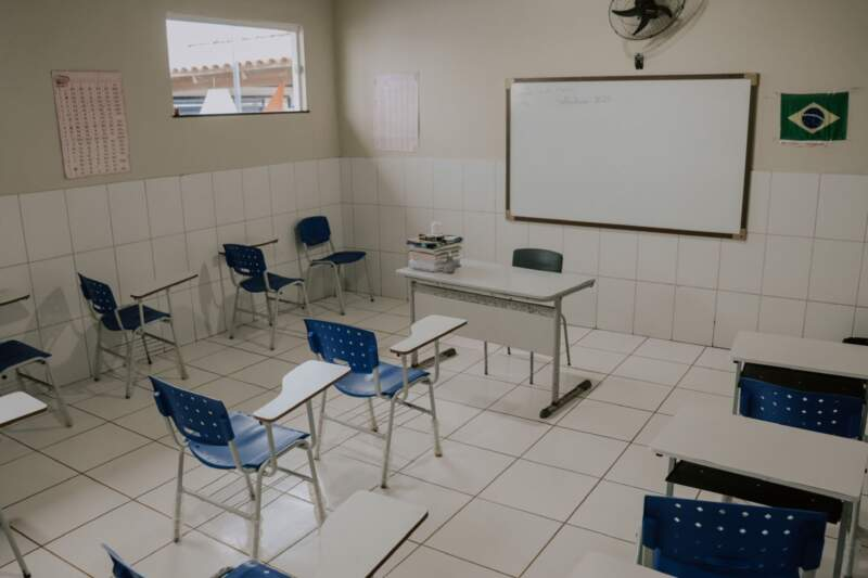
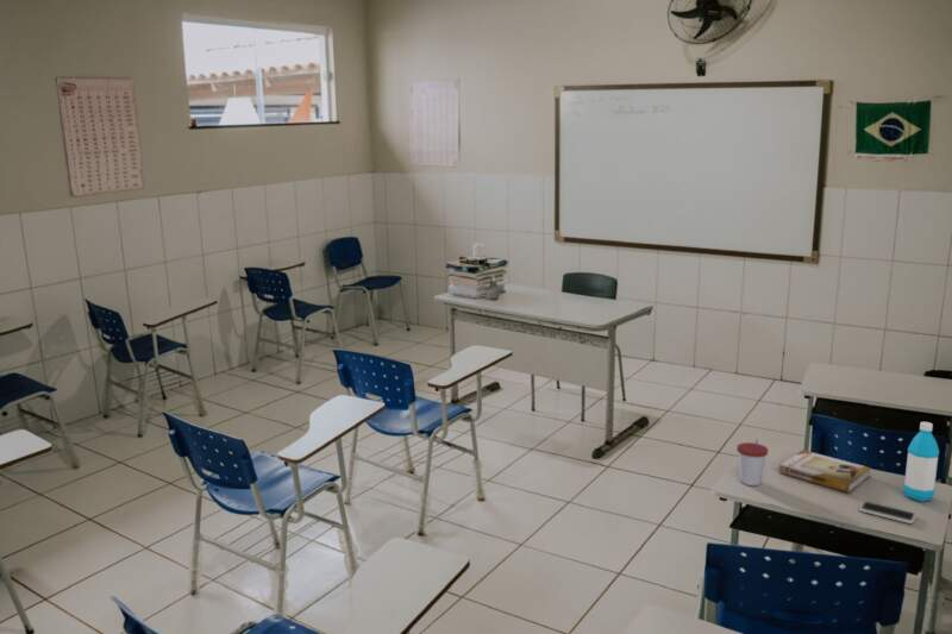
+ book (823, 470)
+ water bottle (922, 460)
+ cup (751, 460)
+ smartphone (887, 511)
